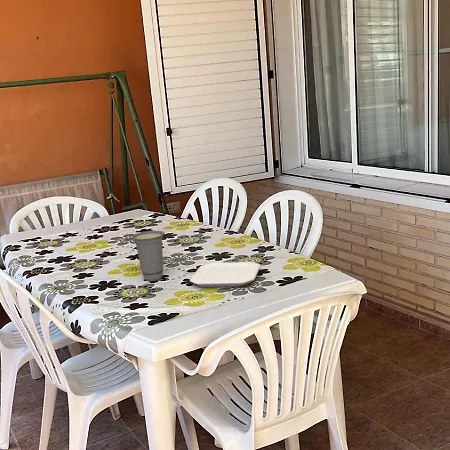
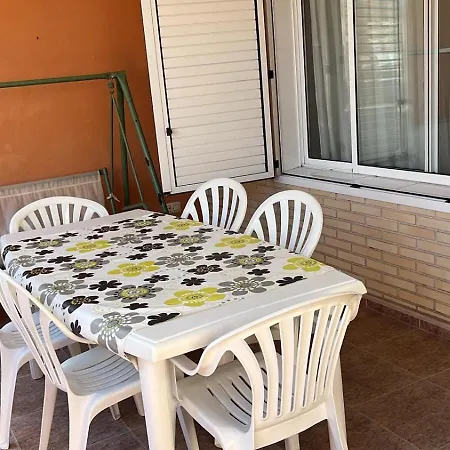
- cup (150, 256)
- plate (226, 274)
